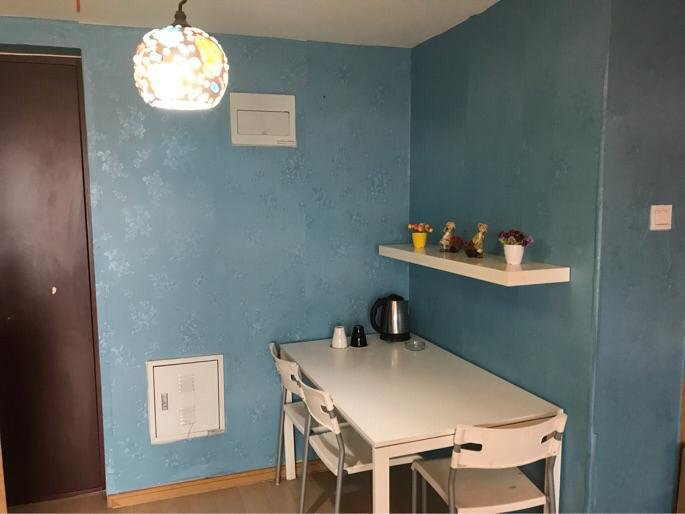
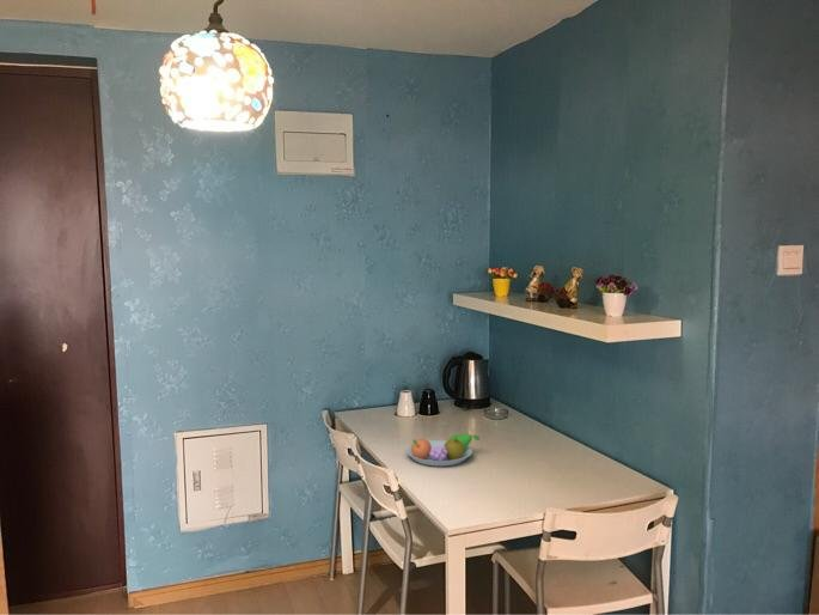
+ fruit bowl (441, 444)
